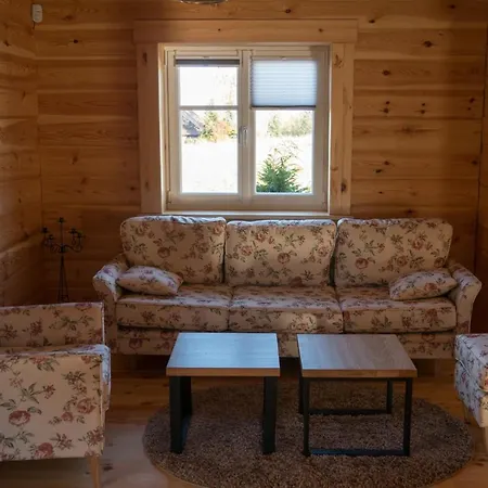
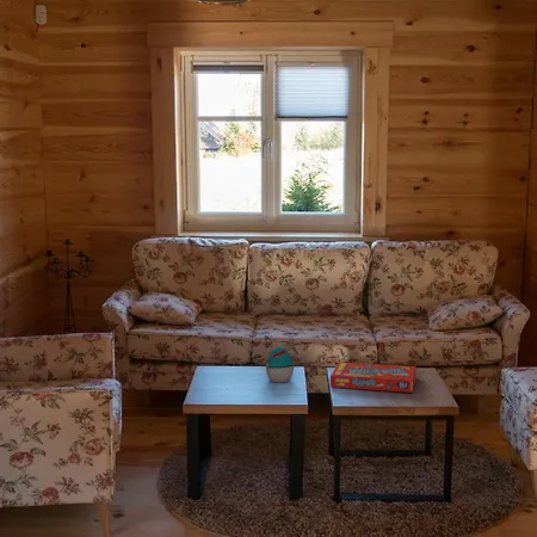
+ decorative egg (279, 363)
+ snack box (374, 376)
